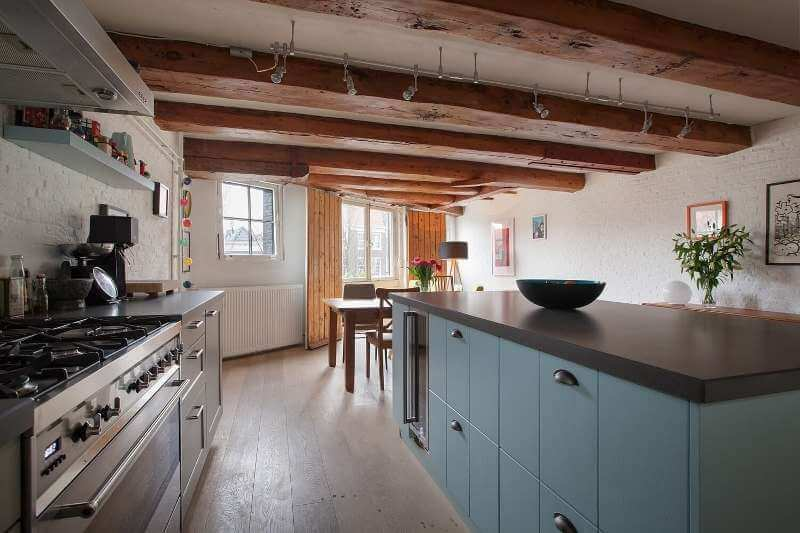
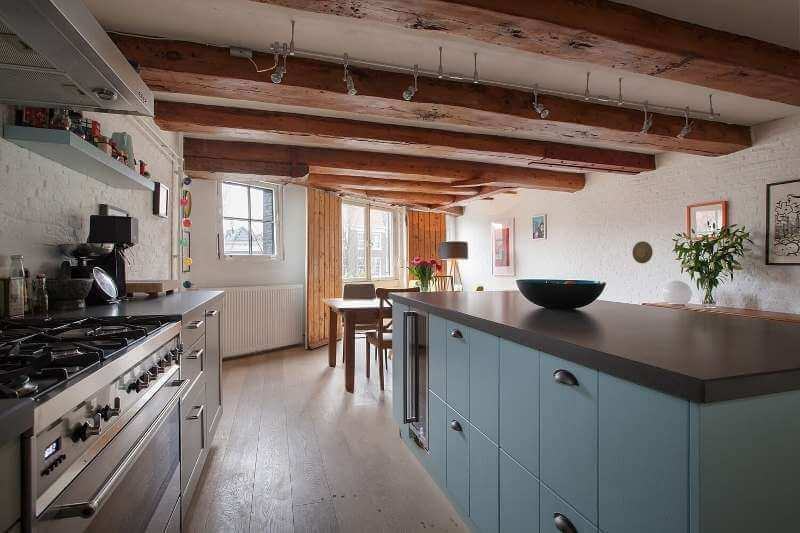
+ decorative plate (641, 252)
